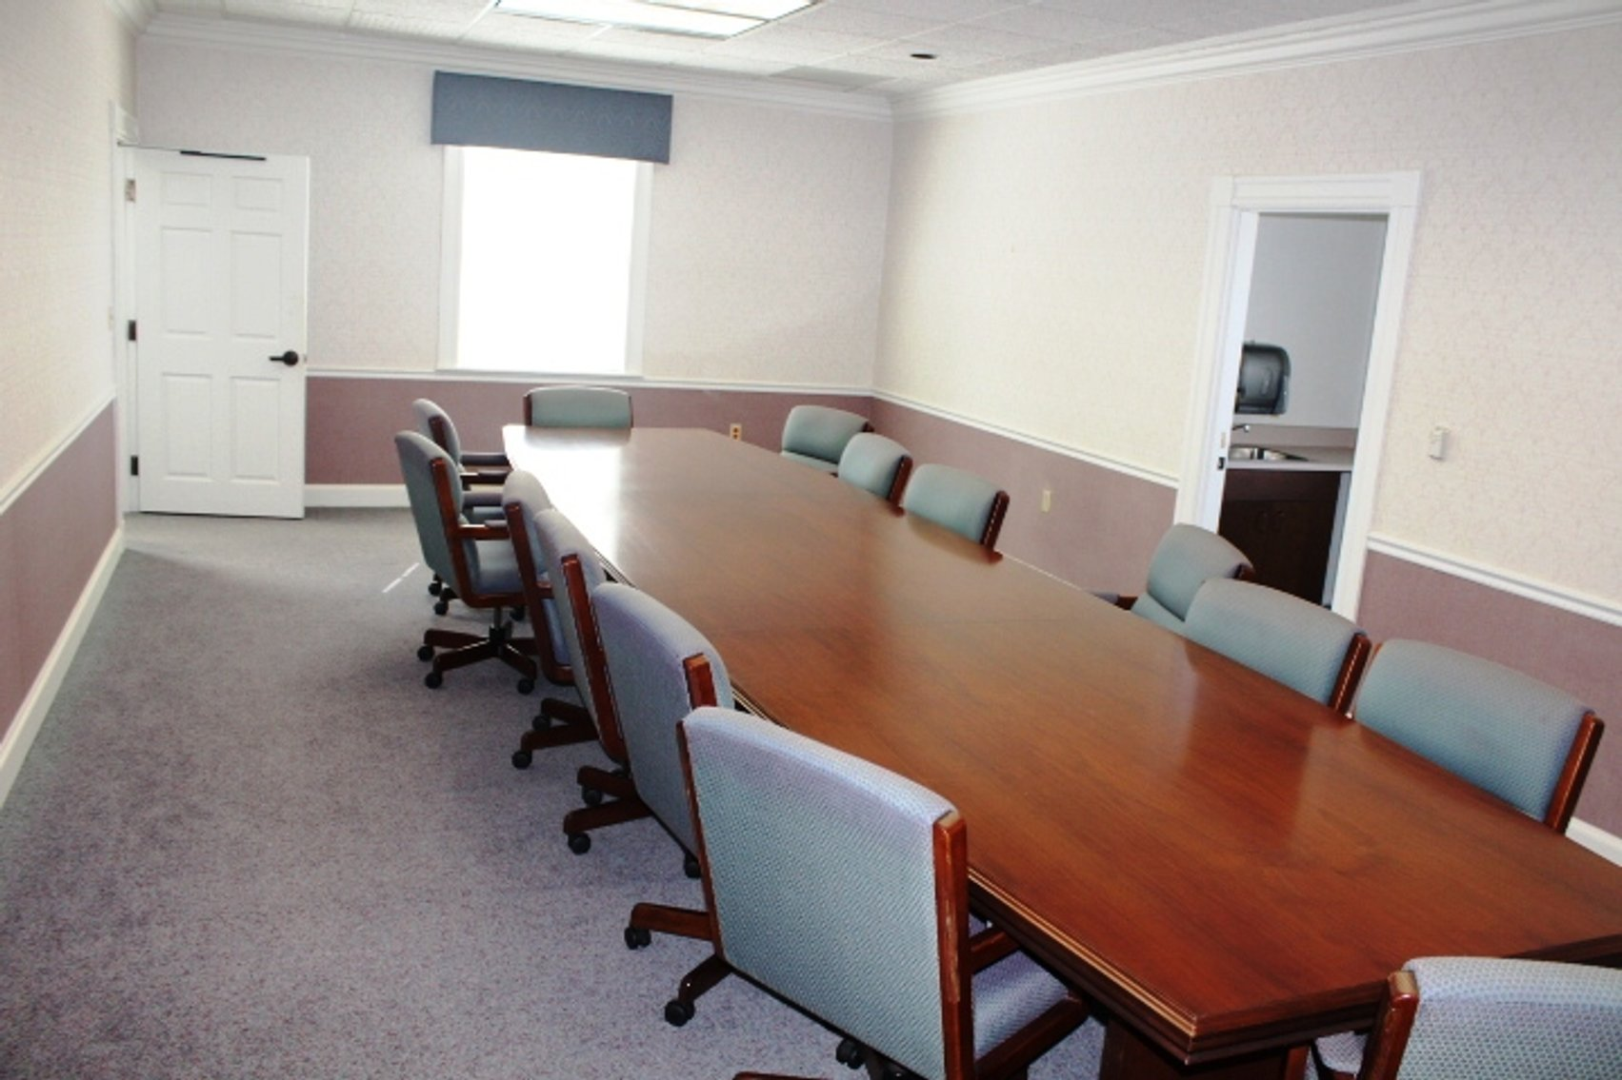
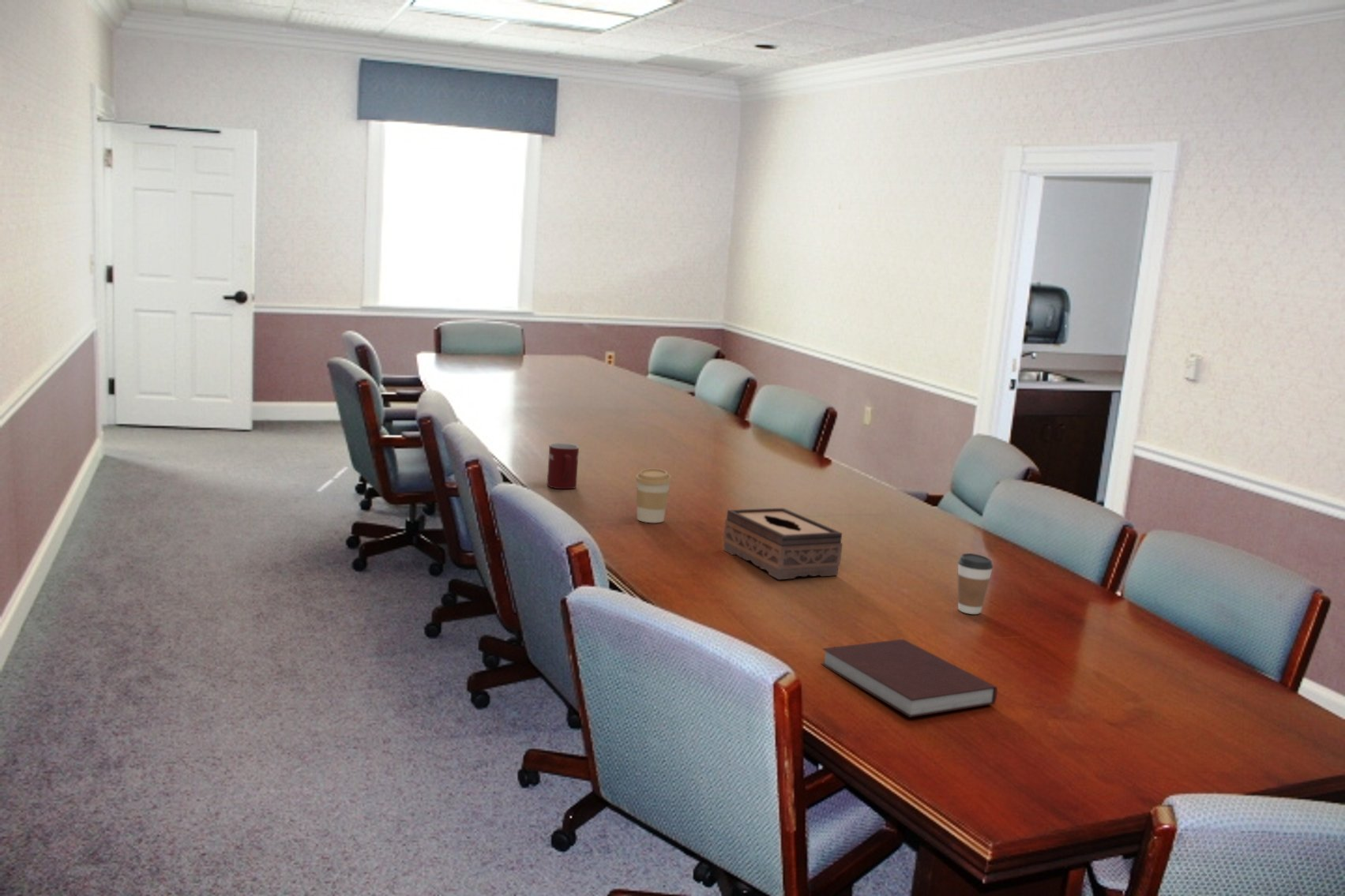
+ notebook (906, 675)
+ tissue box (781, 542)
+ coffee cup (652, 495)
+ mug (564, 467)
+ coffee cup (972, 584)
